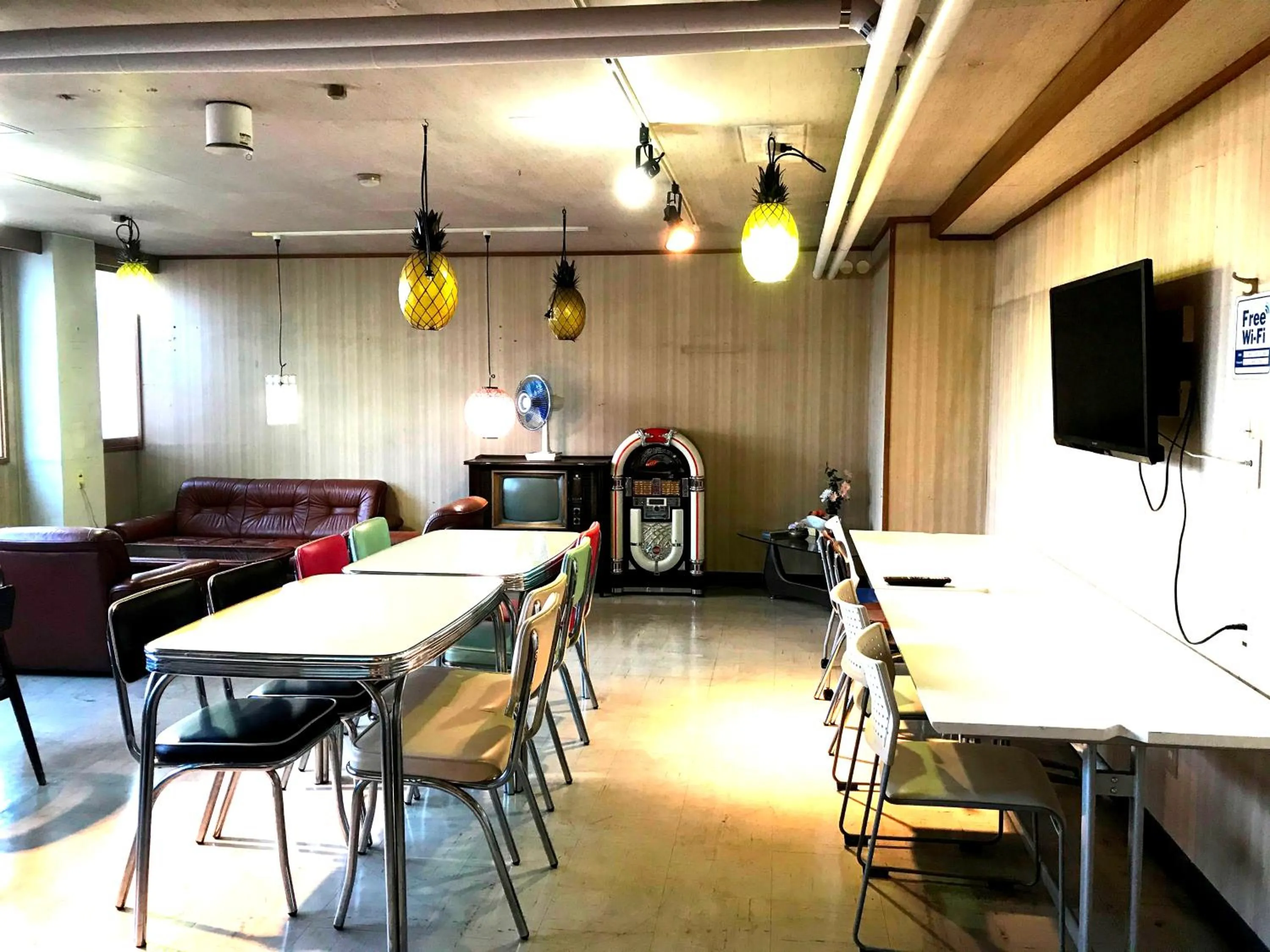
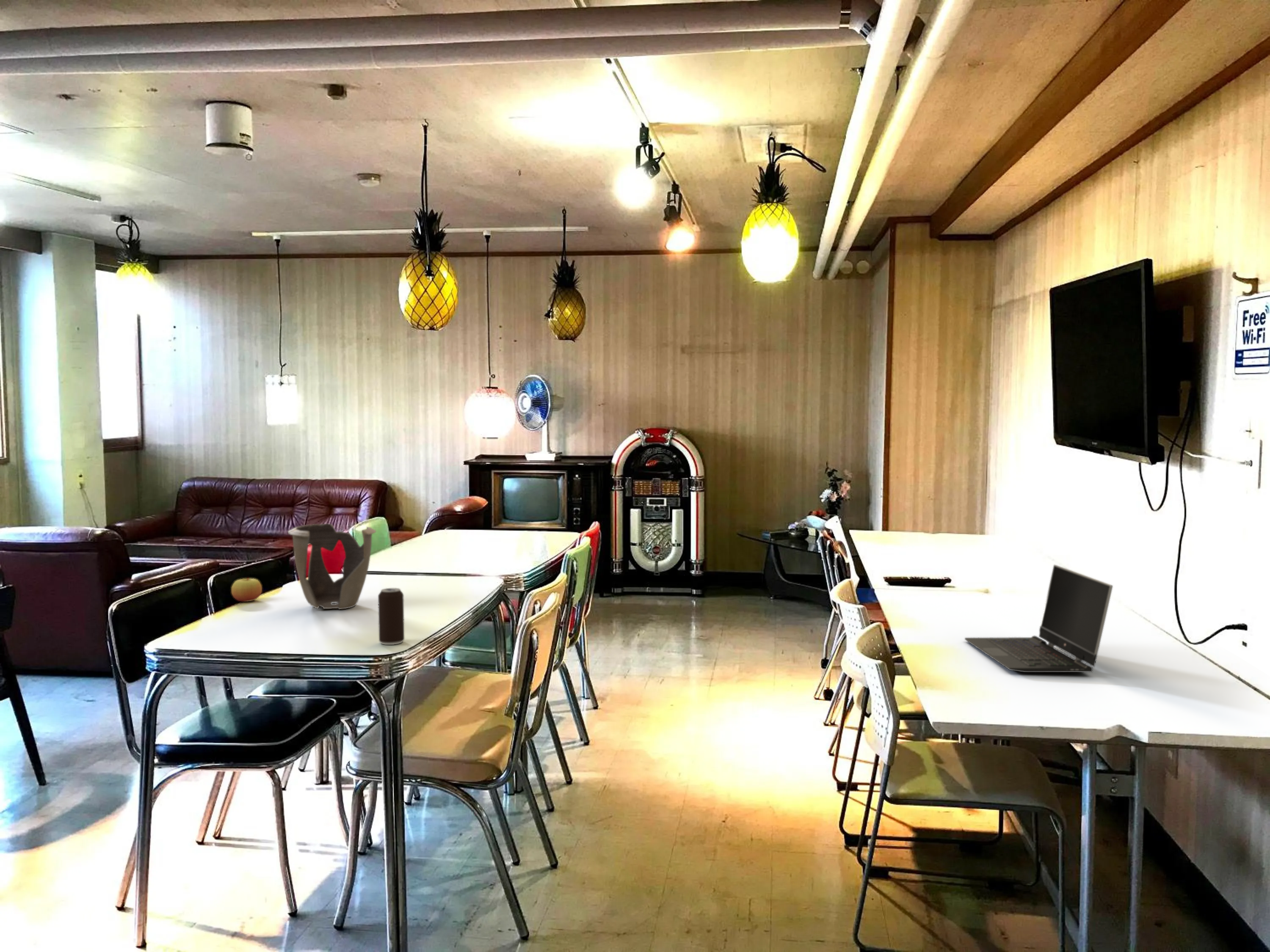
+ apple (246, 589)
+ laptop computer (1042, 617)
+ decorative bowl (326, 569)
+ beverage can (391, 616)
